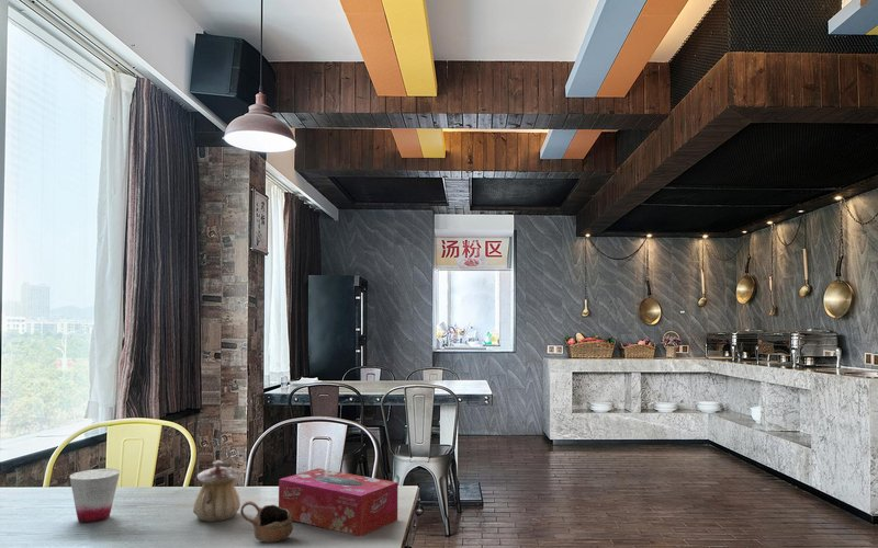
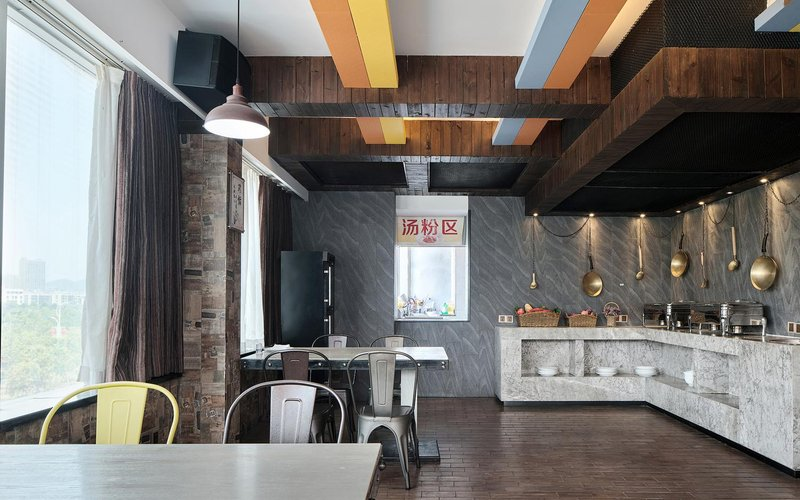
- cup (268, 518)
- teapot (216, 488)
- cup (94, 495)
- tissue box (337, 499)
